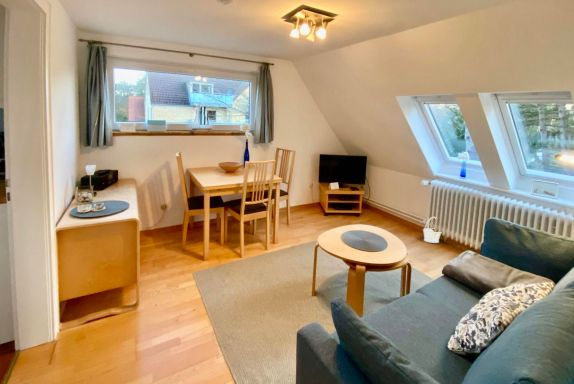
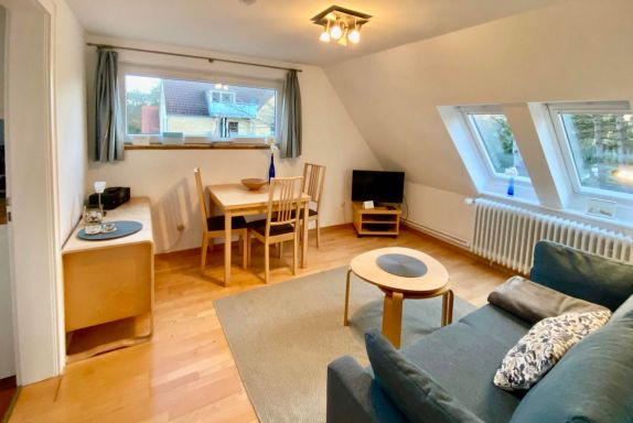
- basket (431, 229)
